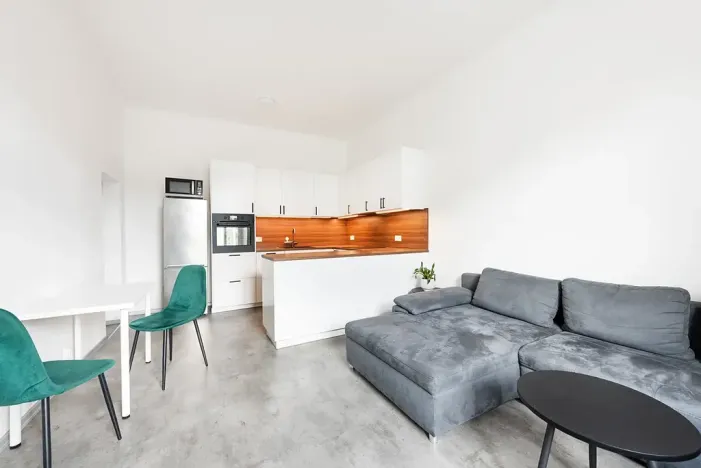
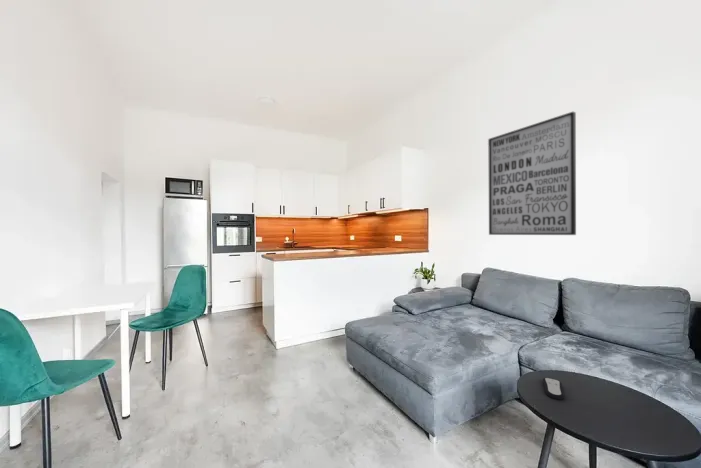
+ remote control (553, 388)
+ wall art (526, 181)
